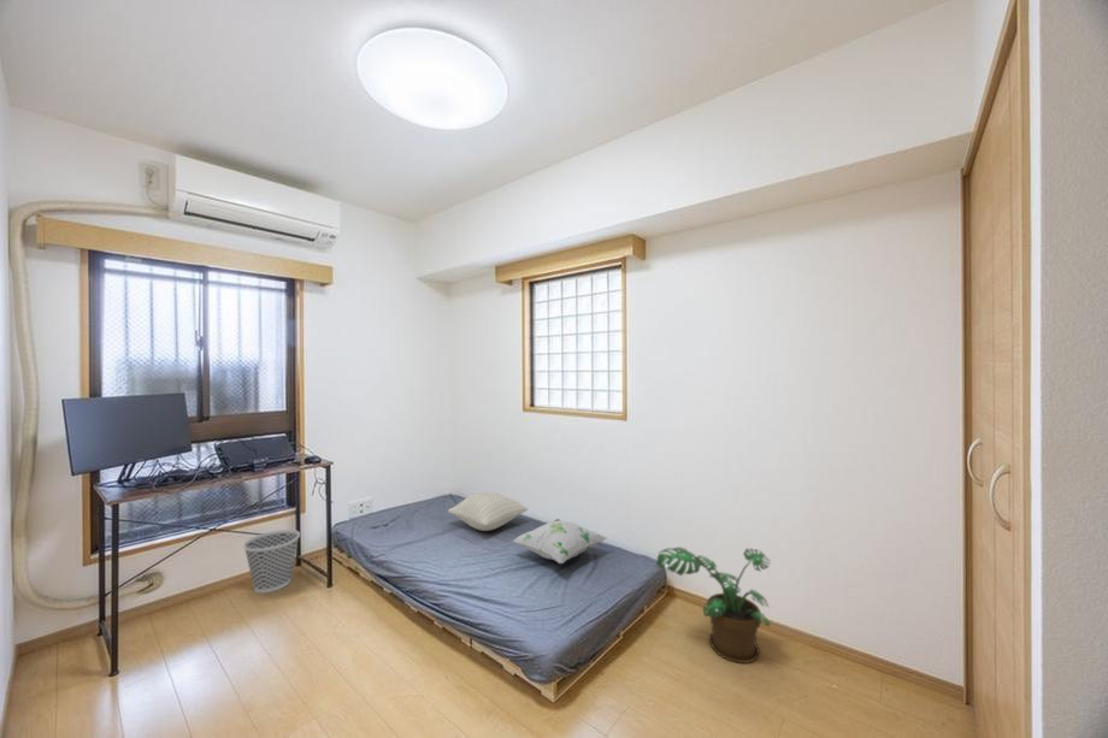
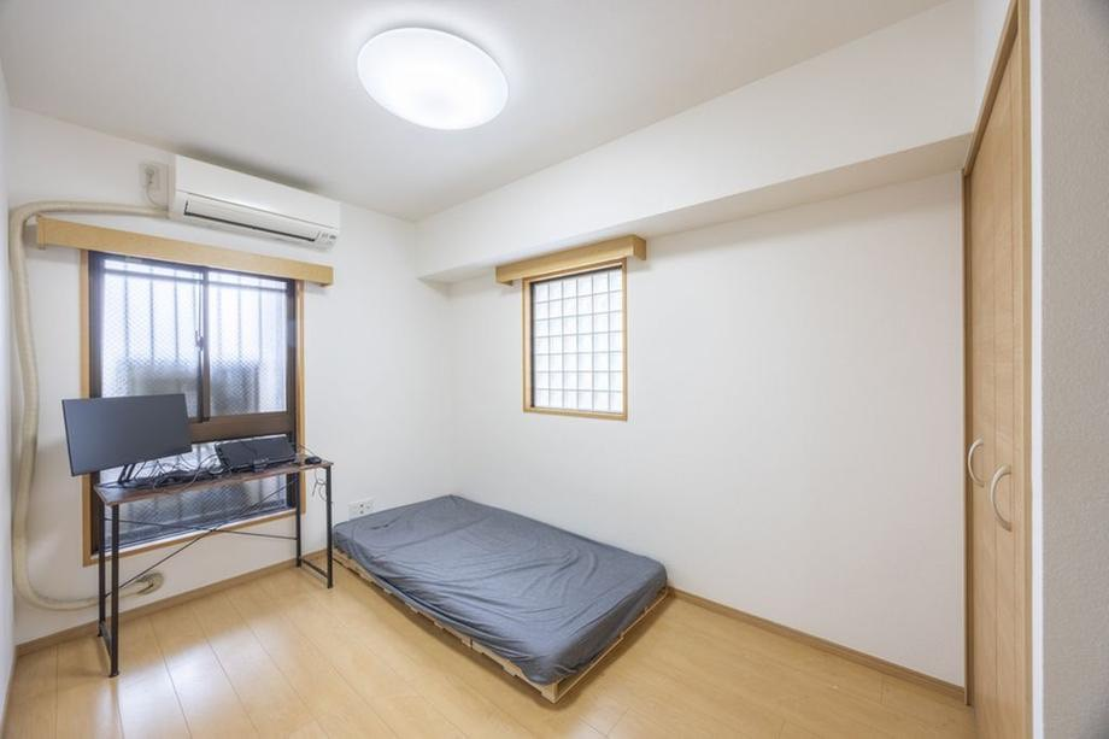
- pillow (488, 509)
- potted plant (718, 595)
- decorative pillow (559, 538)
- wastebasket (272, 561)
